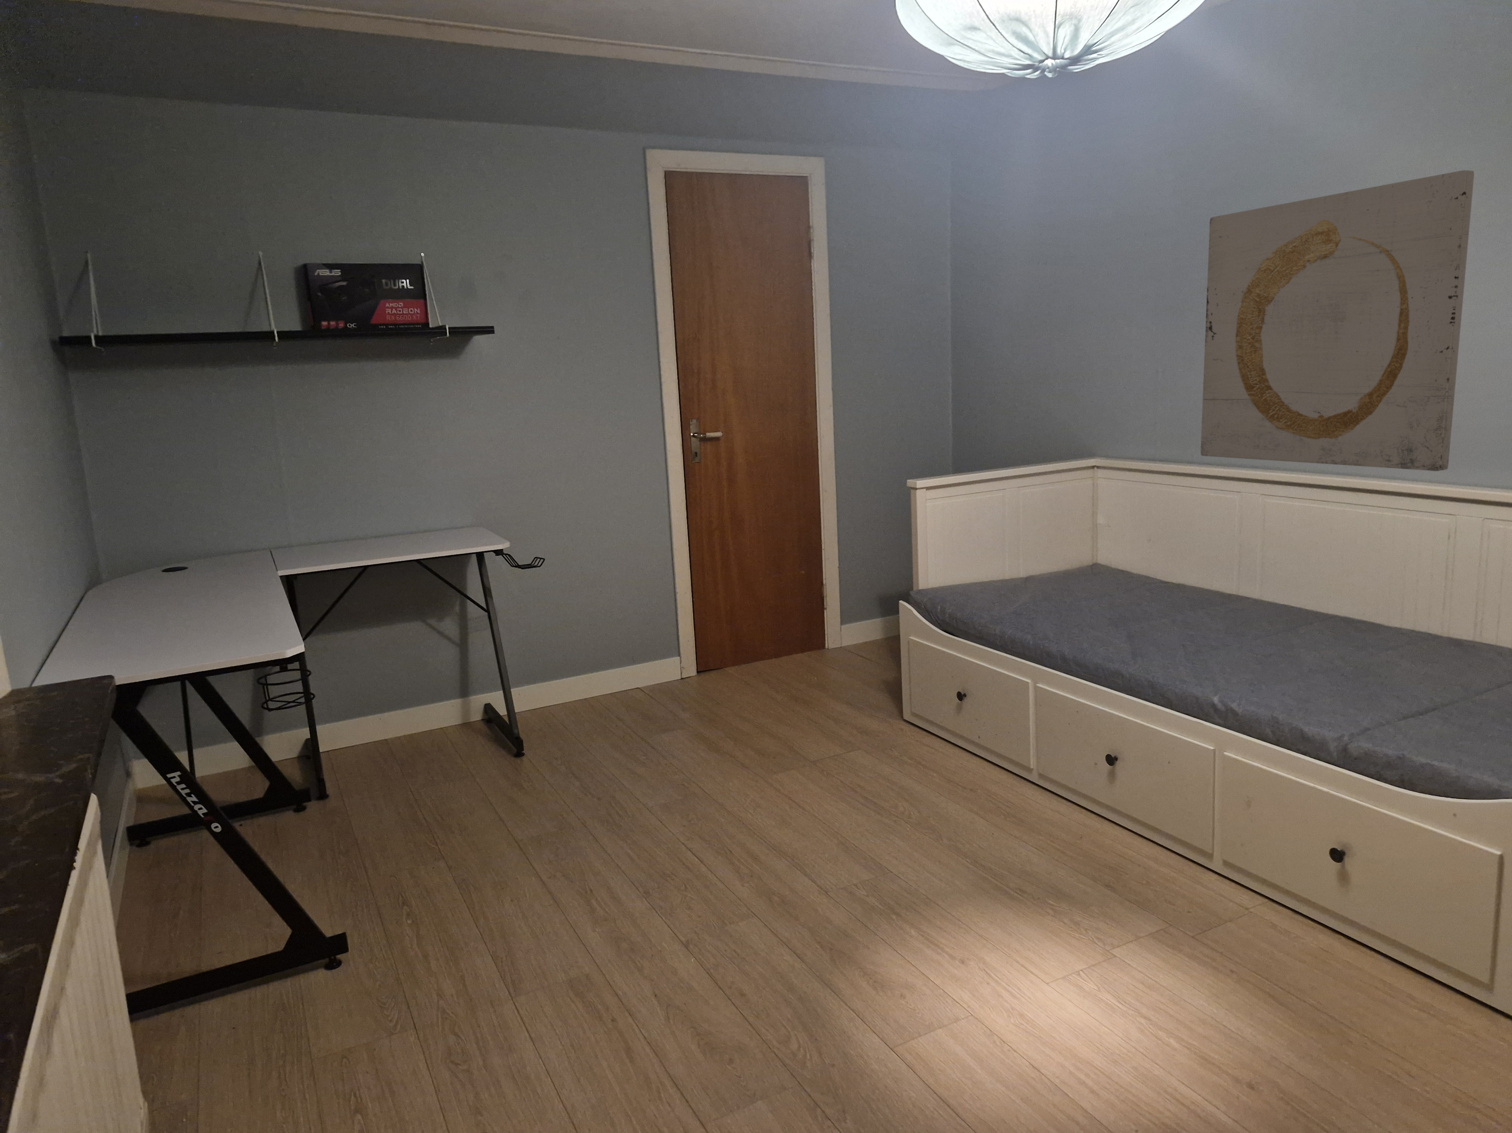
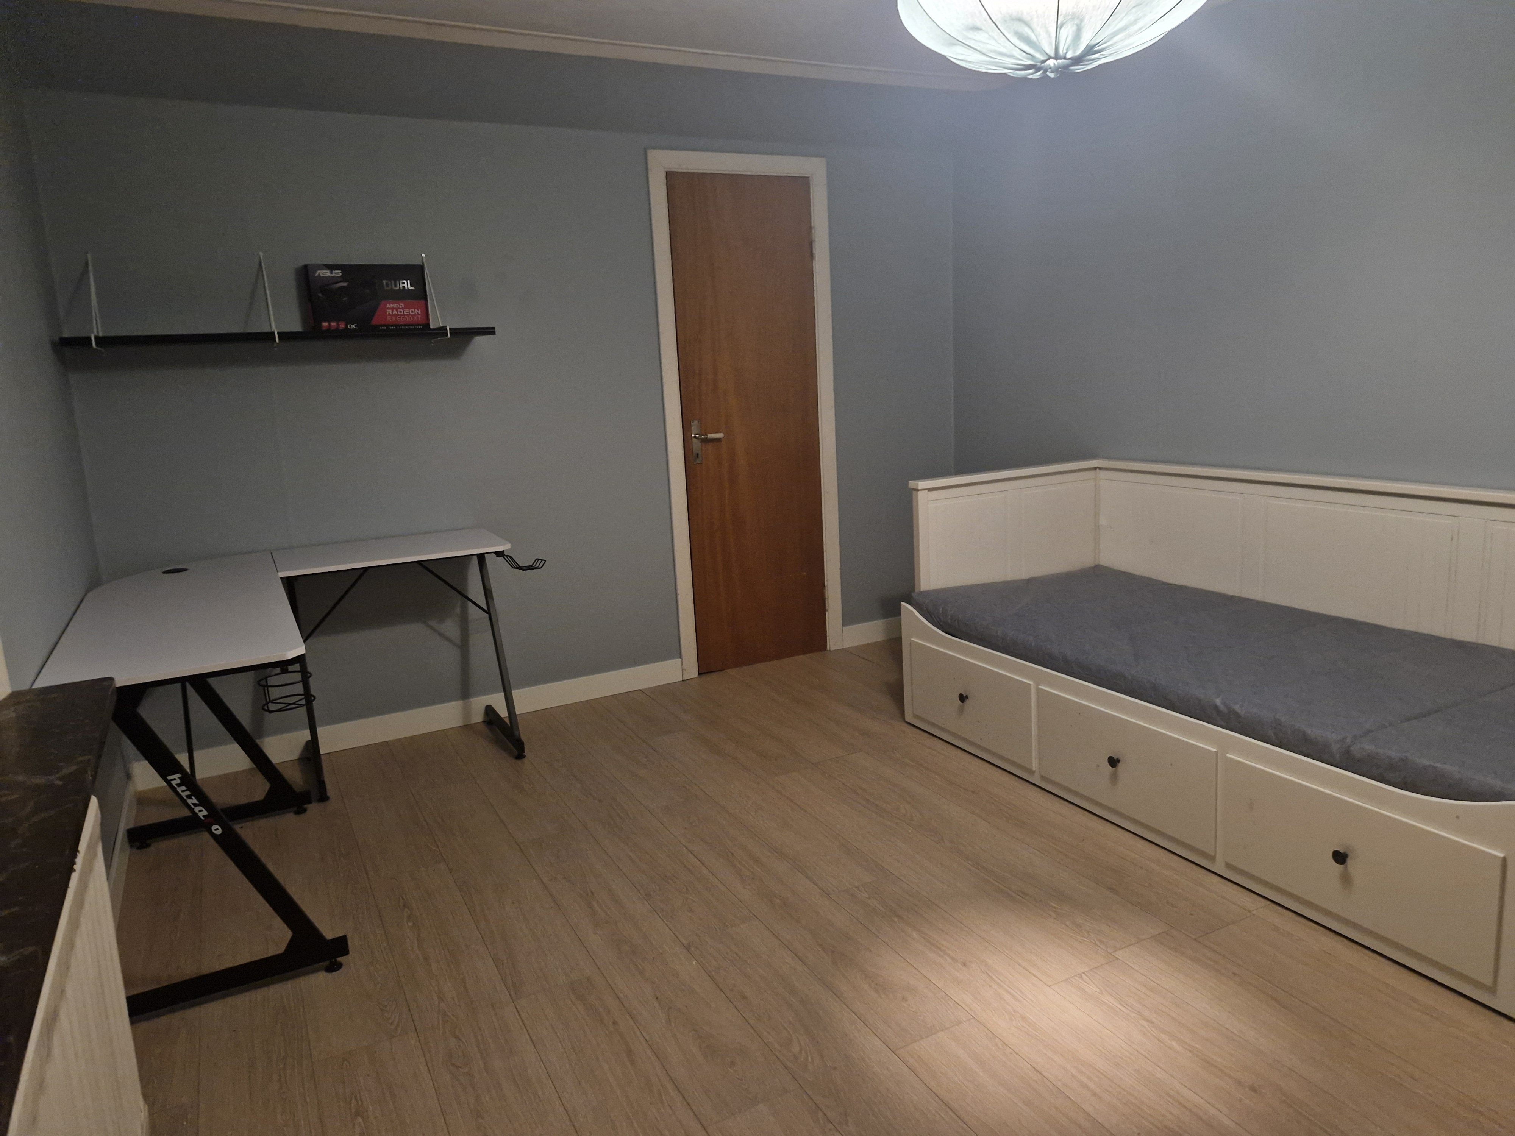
- wall art (1319, 333)
